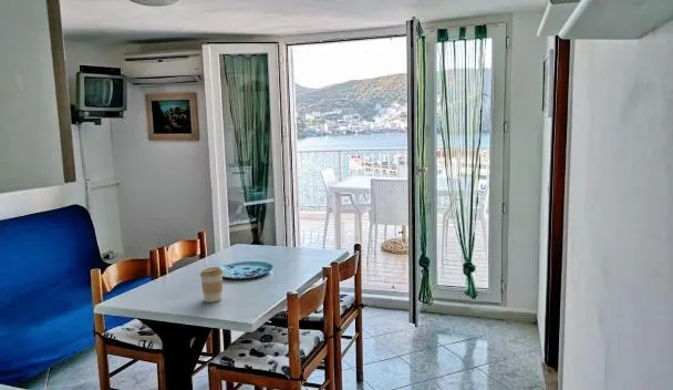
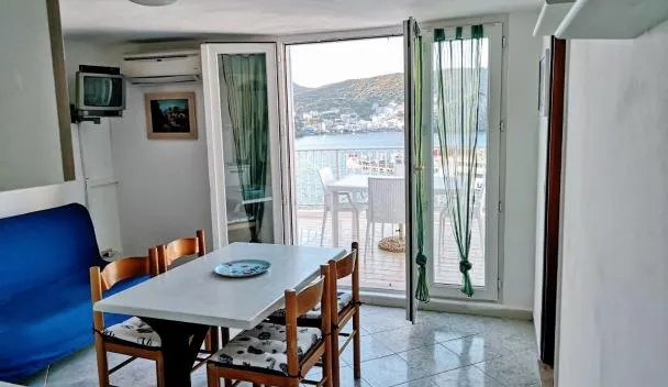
- coffee cup (211, 284)
